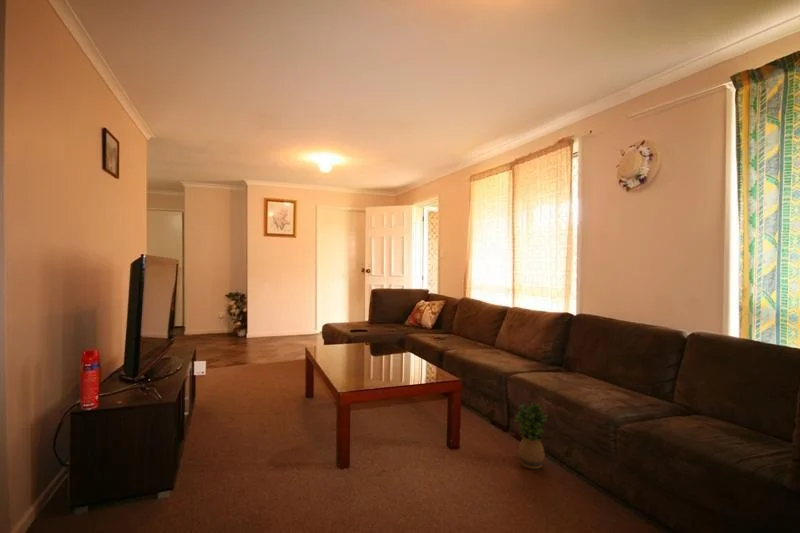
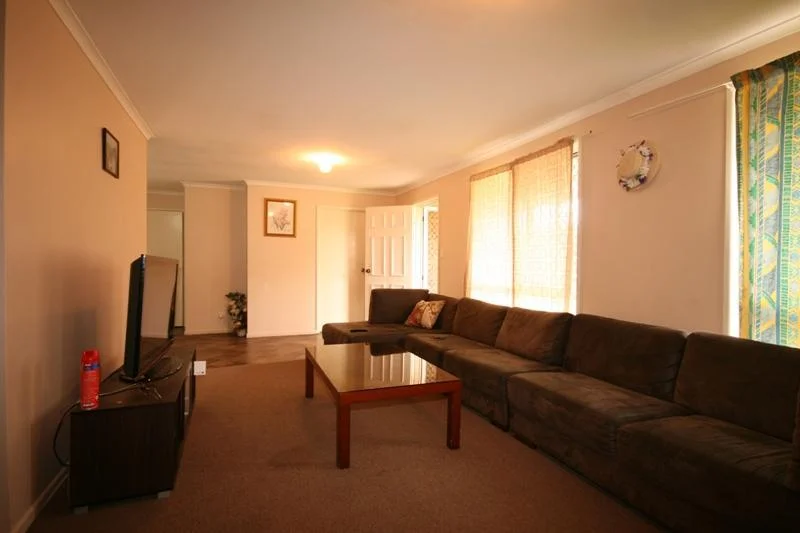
- potted plant (531, 431)
